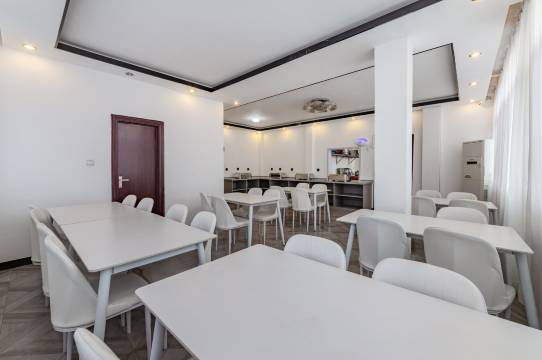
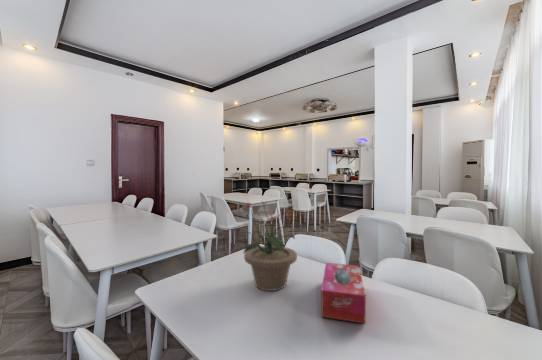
+ tissue box (342, 288)
+ potted plant (266, 241)
